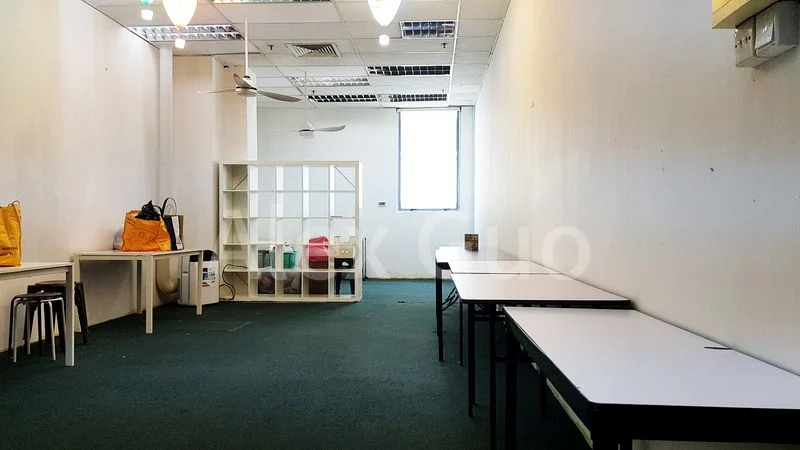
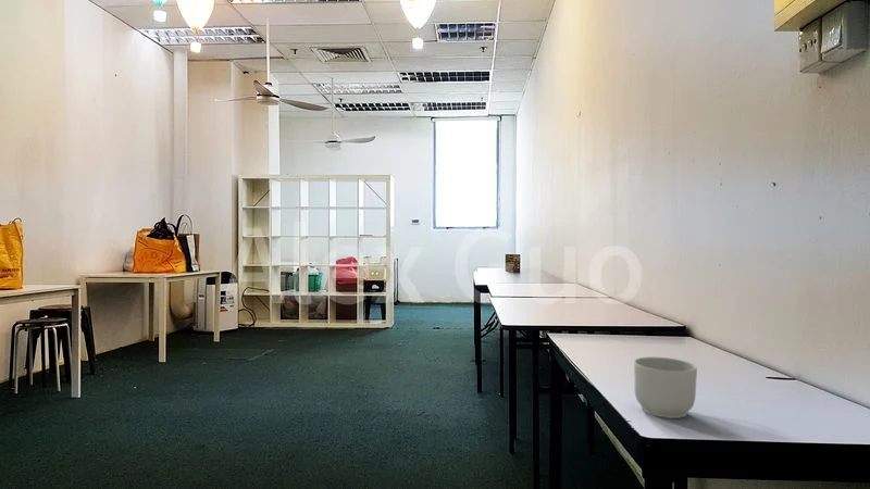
+ mug (668, 386)
